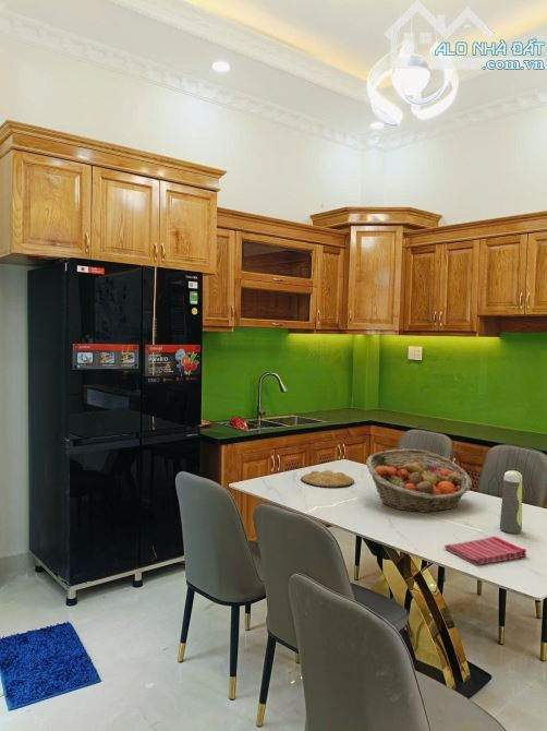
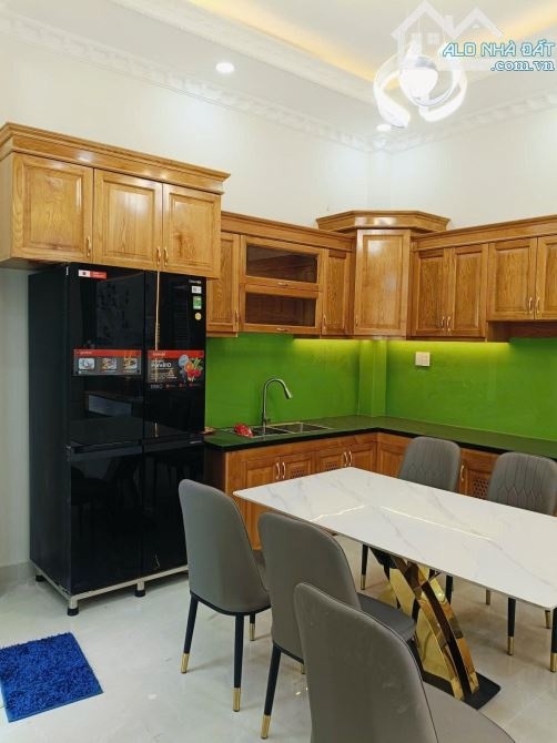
- fruit basket (417, 479)
- plate (327, 476)
- water bottle (511, 501)
- dish towel (485, 549)
